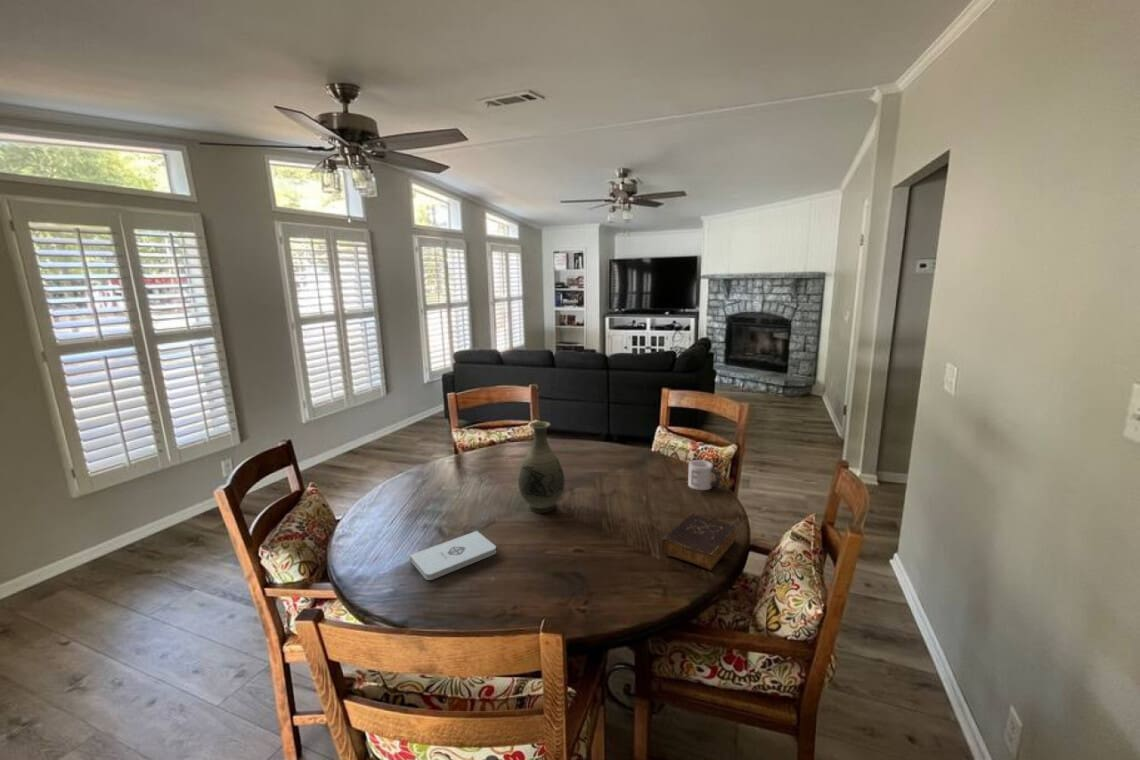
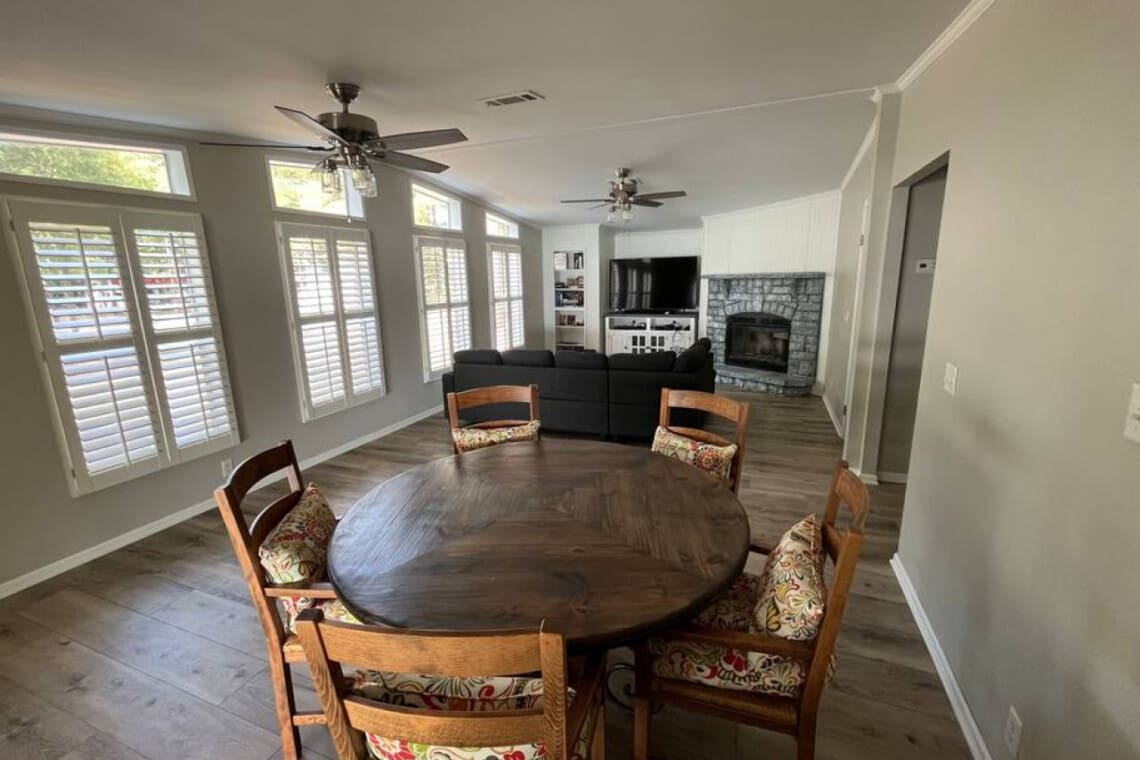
- vase (541, 466)
- mug (704, 475)
- notepad (454, 554)
- book (699, 539)
